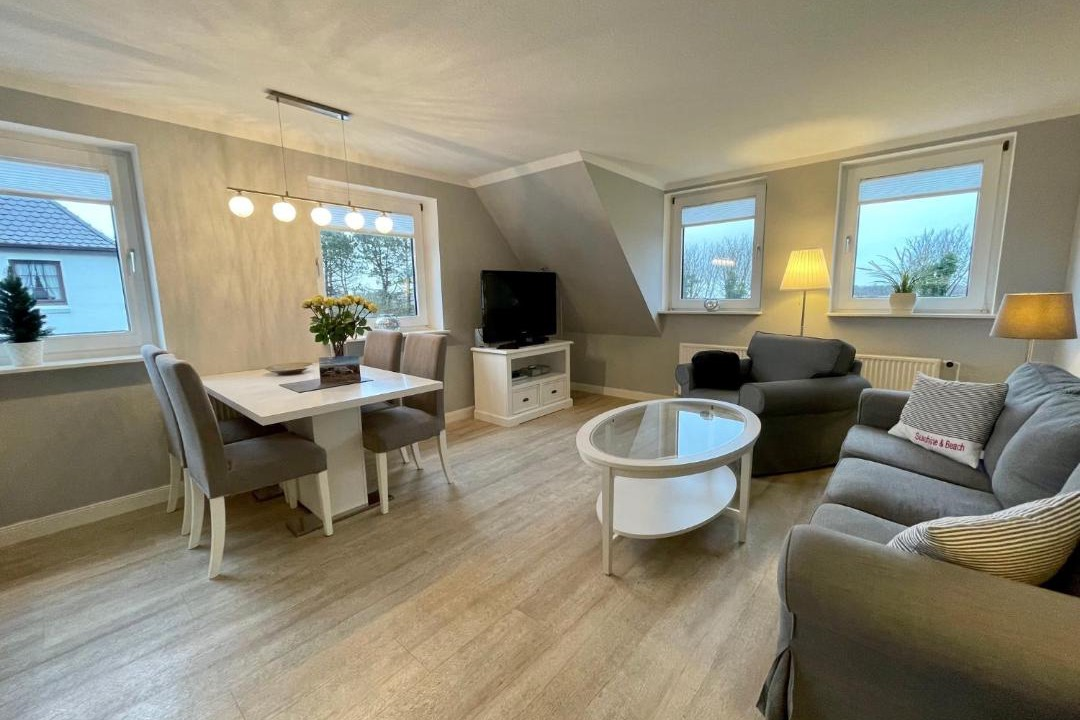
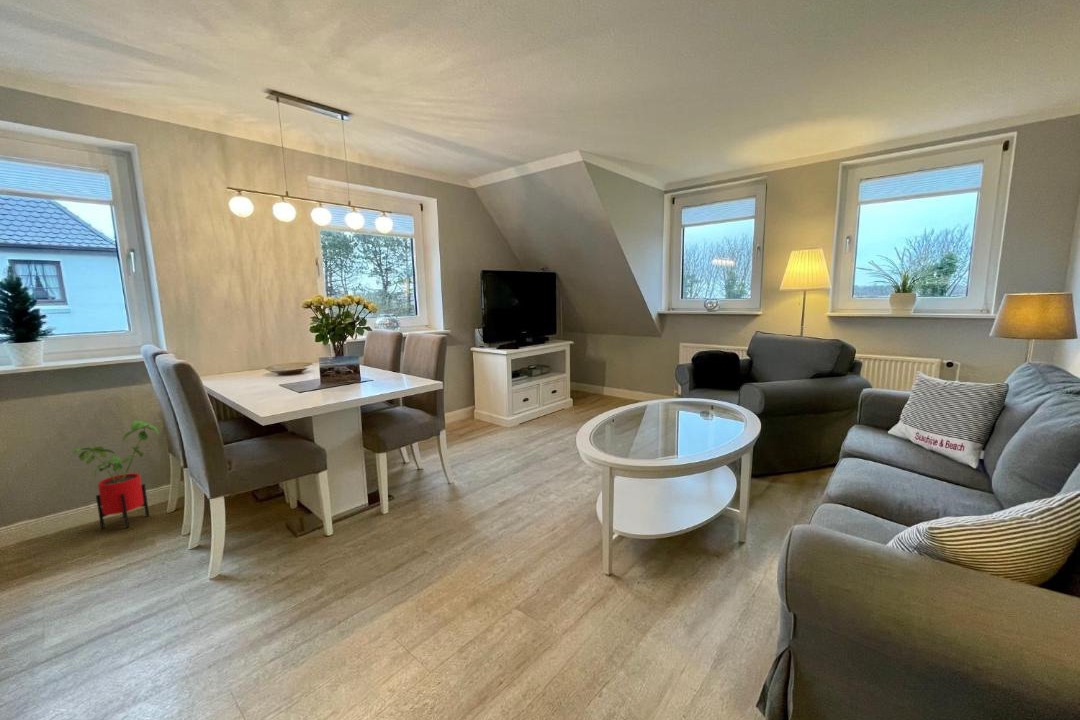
+ house plant (123, 472)
